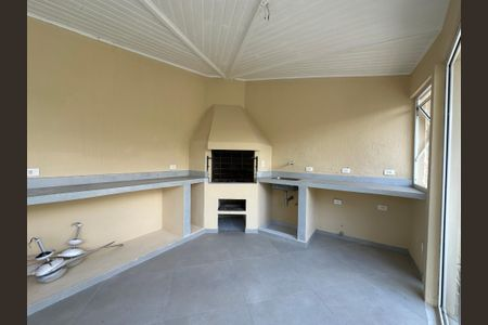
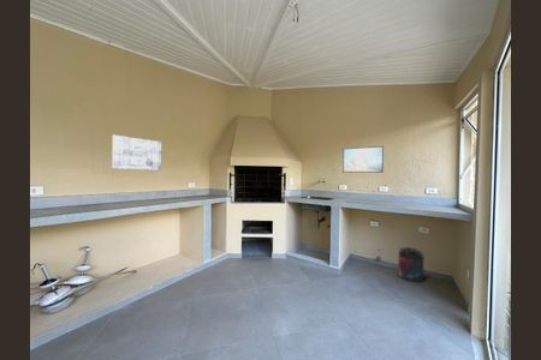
+ supplement container (410, 263)
+ wall art (138, 154)
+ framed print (362, 160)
